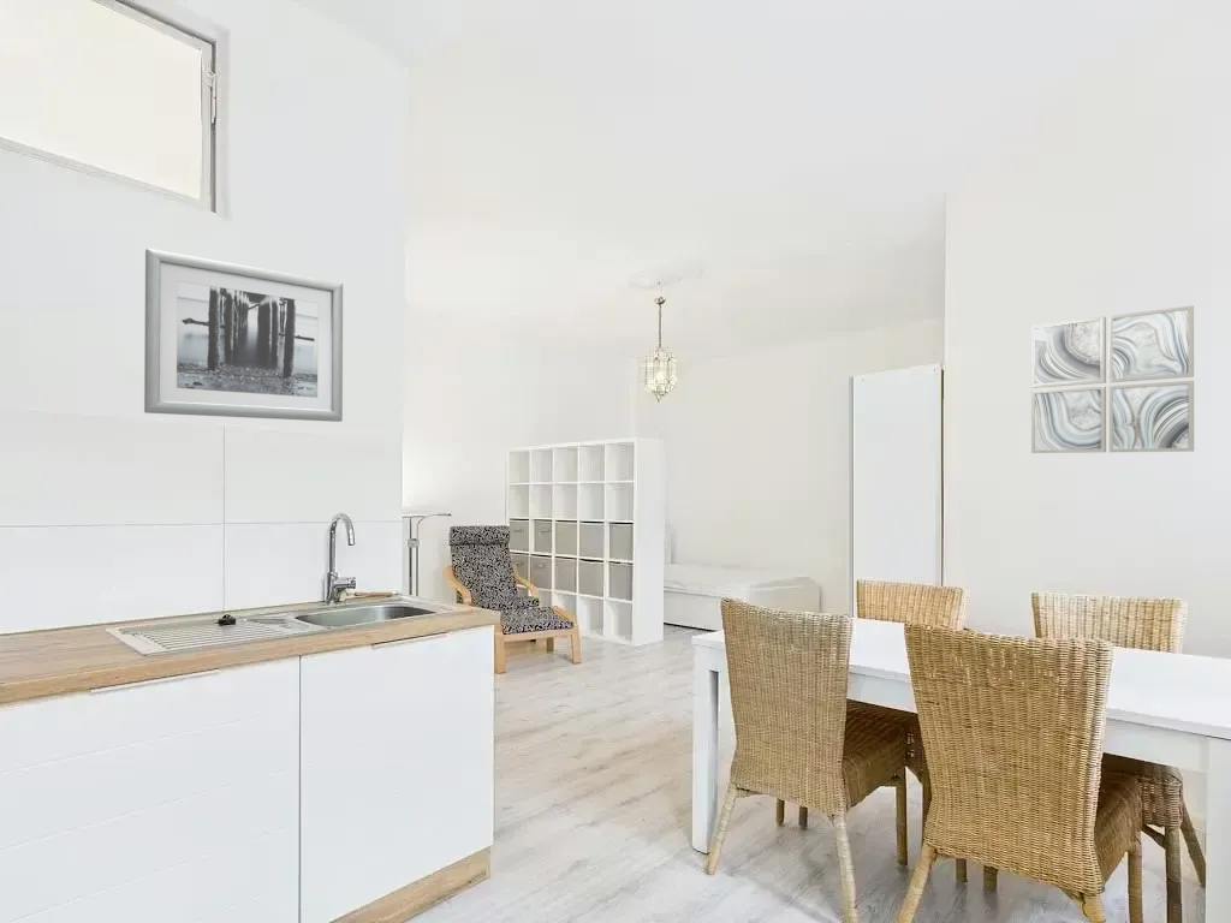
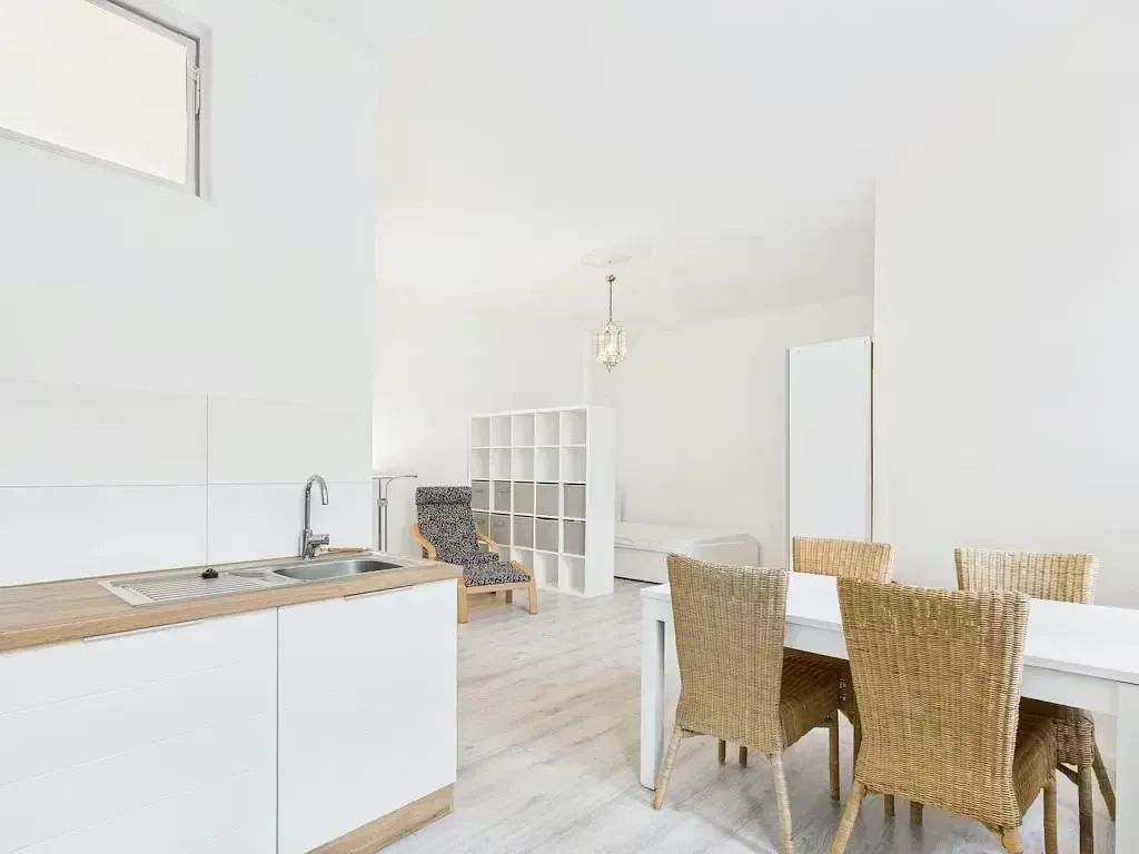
- wall art (1105, 382)
- wall art (251, 343)
